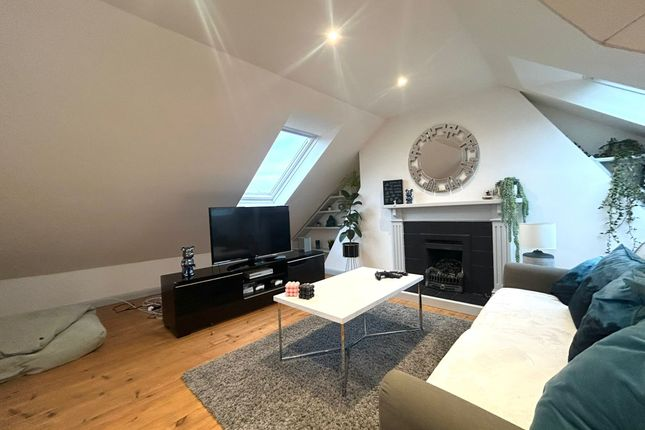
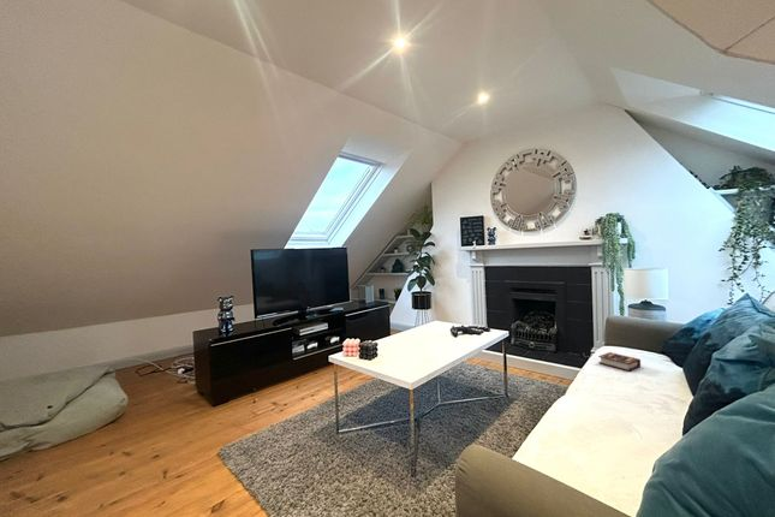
+ book (619, 361)
